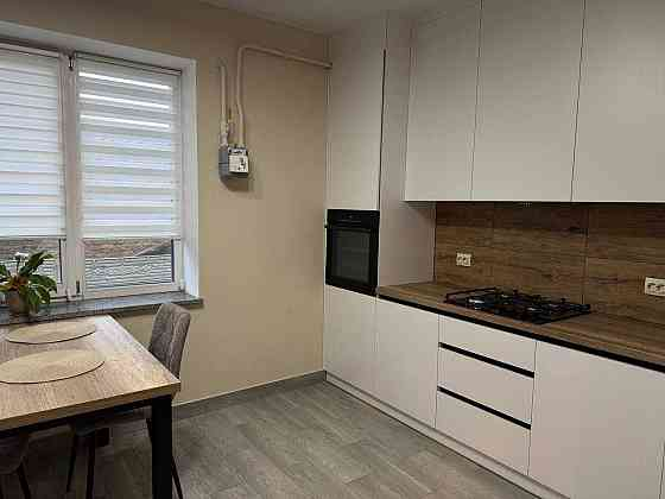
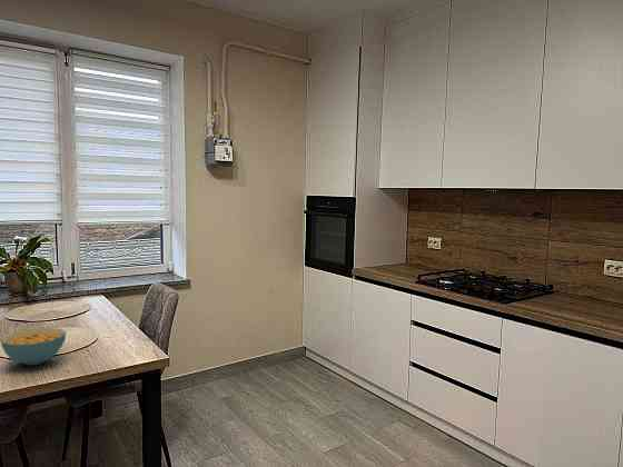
+ cereal bowl (34, 348)
